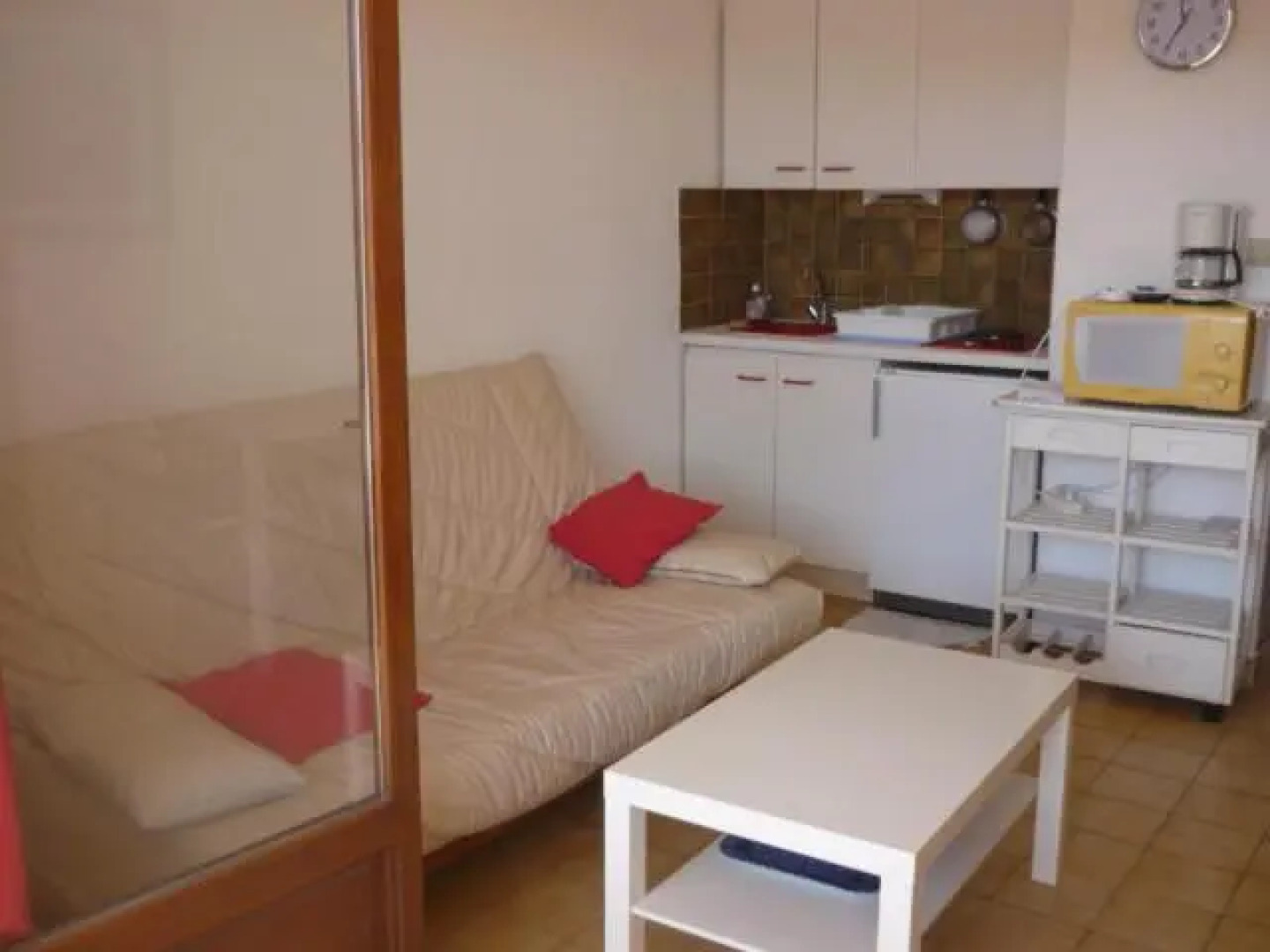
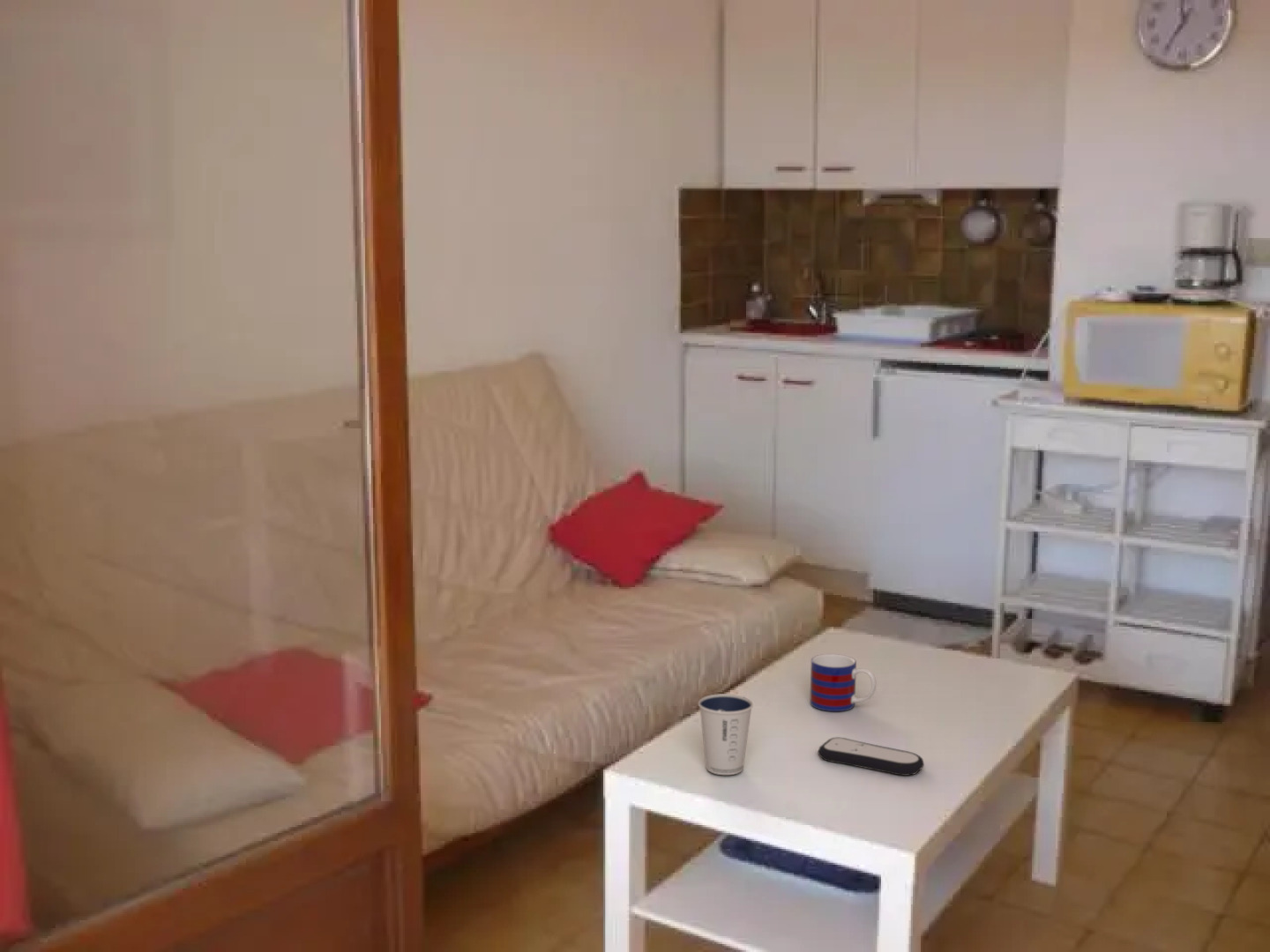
+ dixie cup (725, 735)
+ mug (843, 684)
+ remote control (870, 755)
